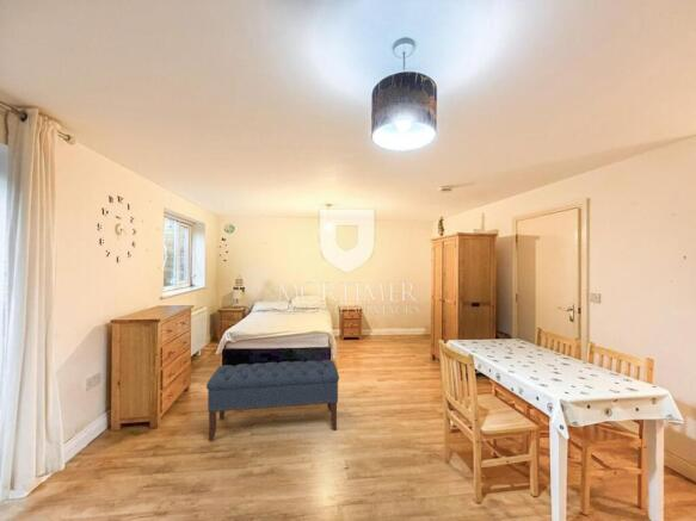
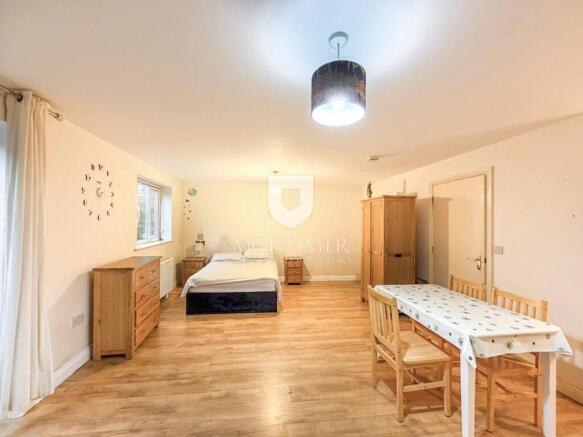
- bench (276, 395)
